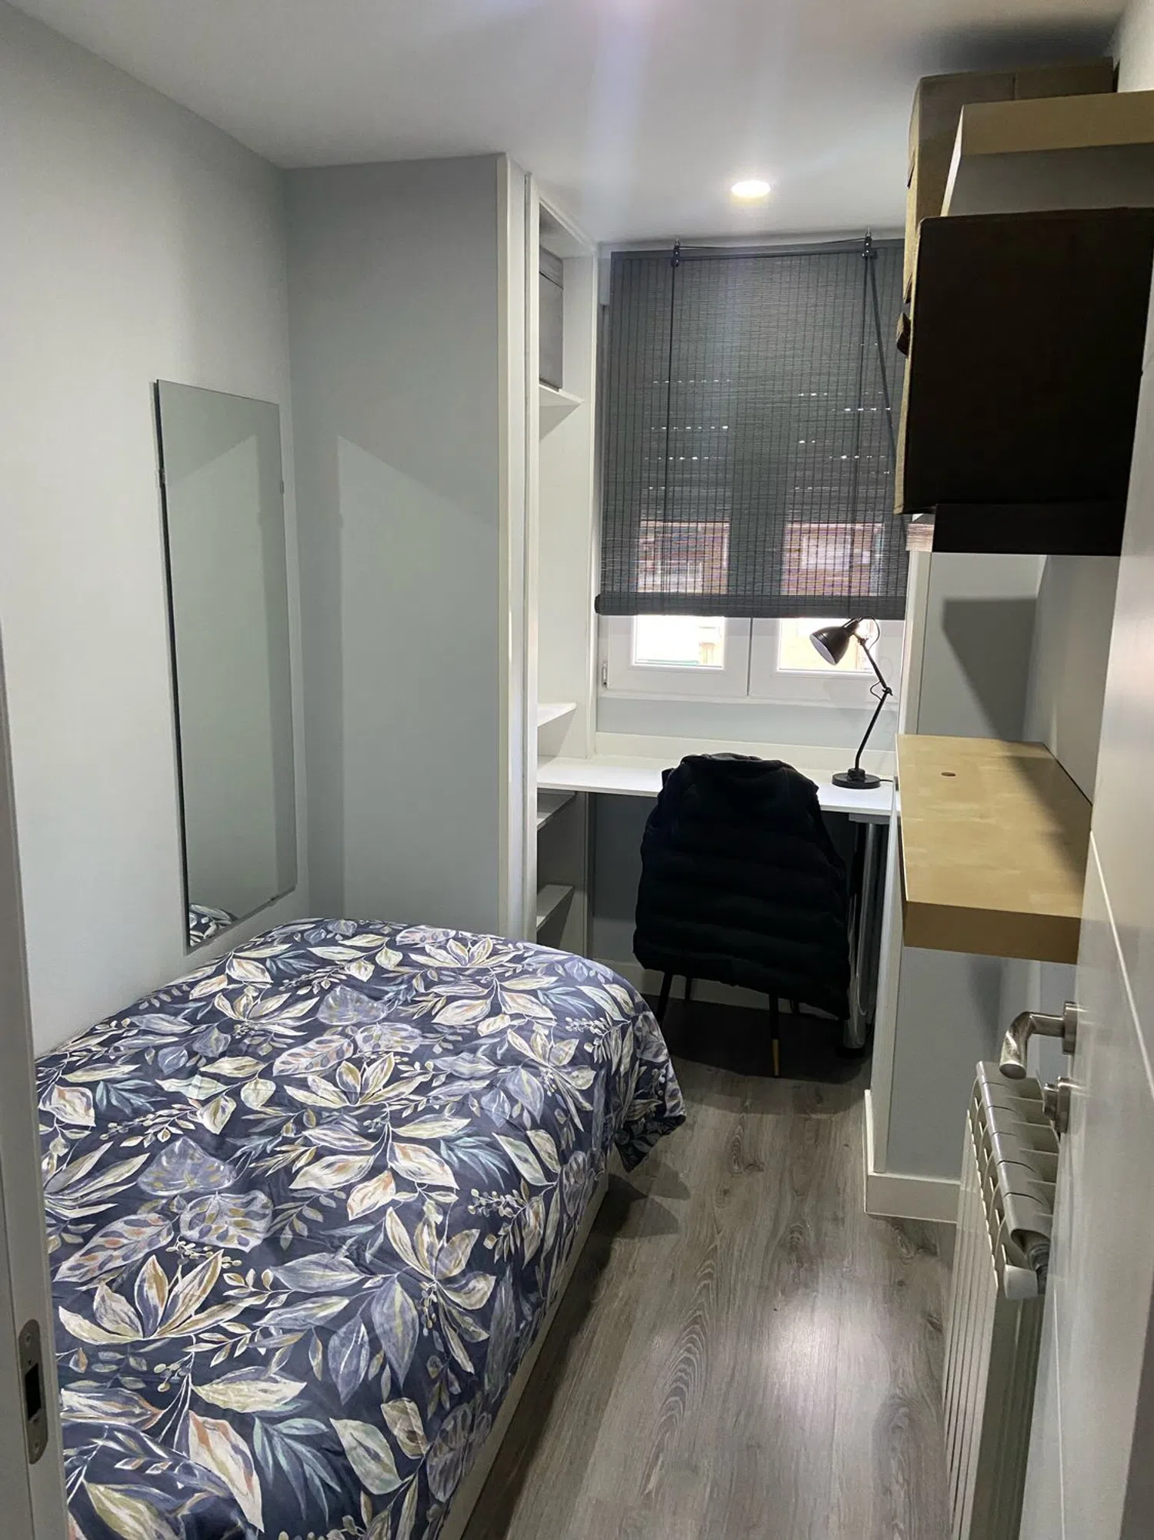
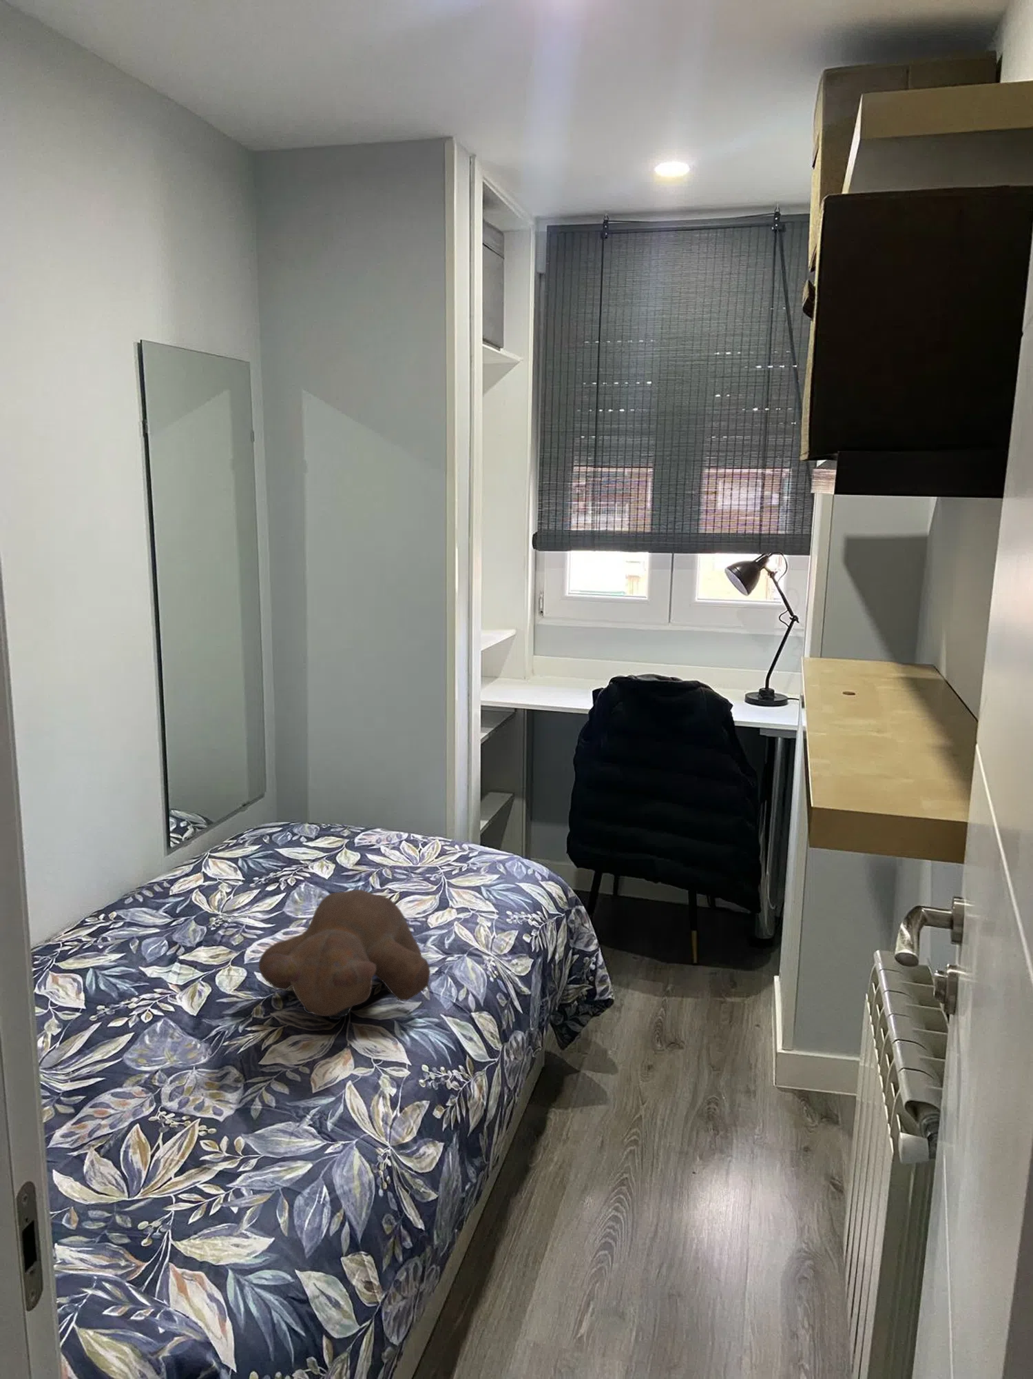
+ teddy bear (343, 957)
